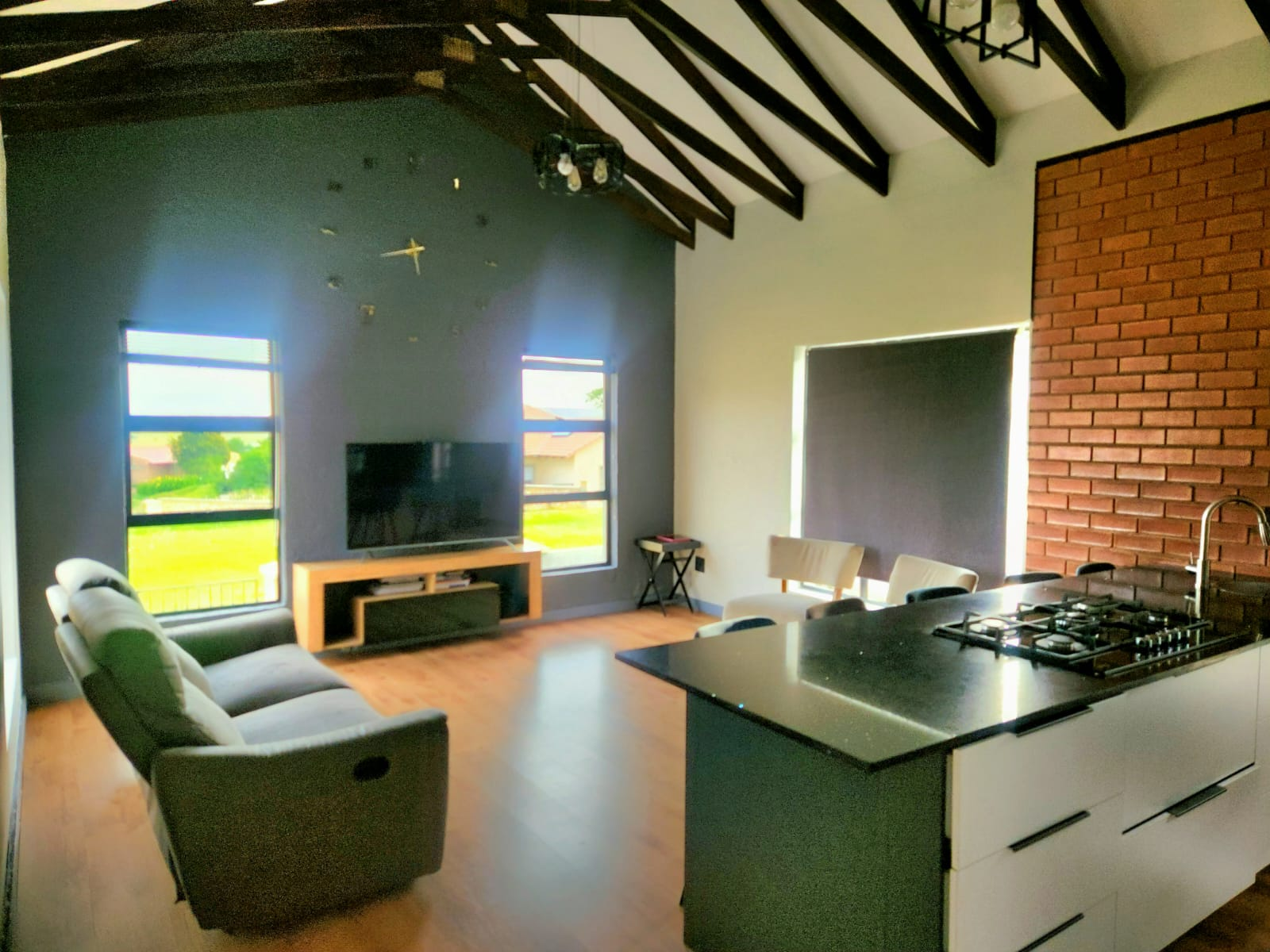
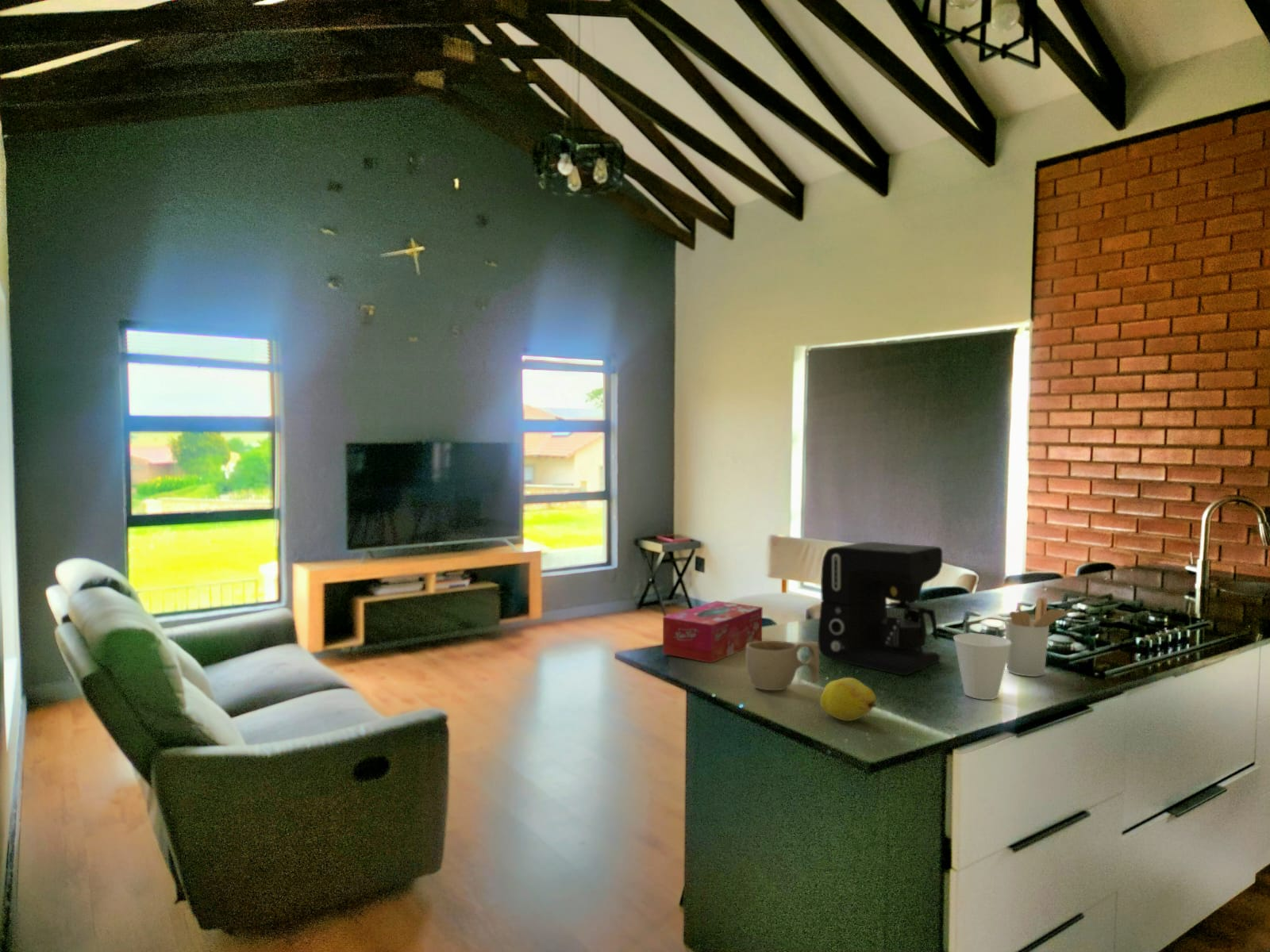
+ cup (783, 665)
+ utensil holder (1036, 637)
+ coffee maker (883, 603)
+ tissue box (714, 629)
+ cup (981, 666)
+ fruit (849, 699)
